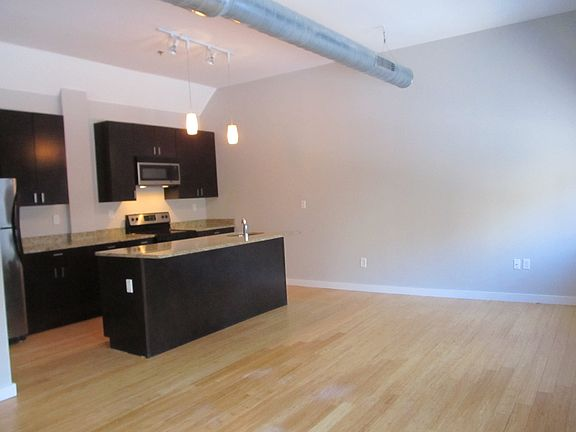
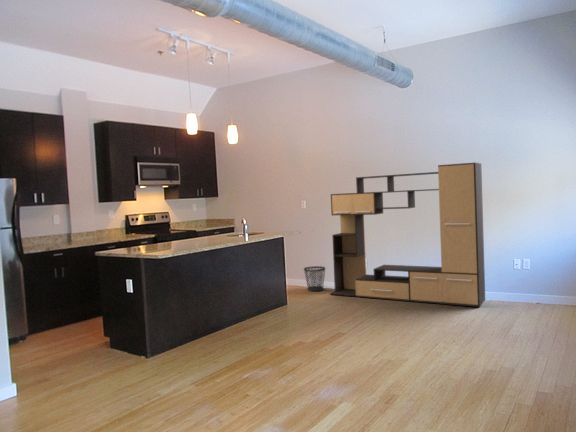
+ media console (400, 208)
+ wastebasket (314, 279)
